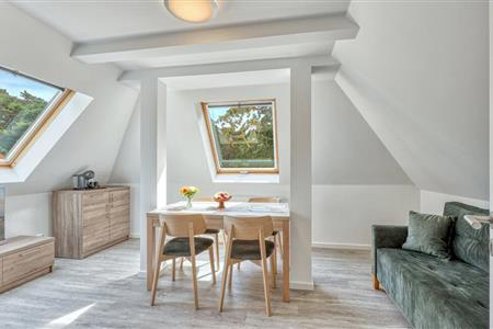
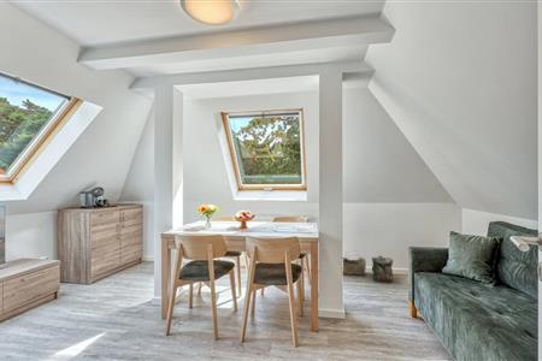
+ basket (353, 262)
+ backpack (382, 267)
